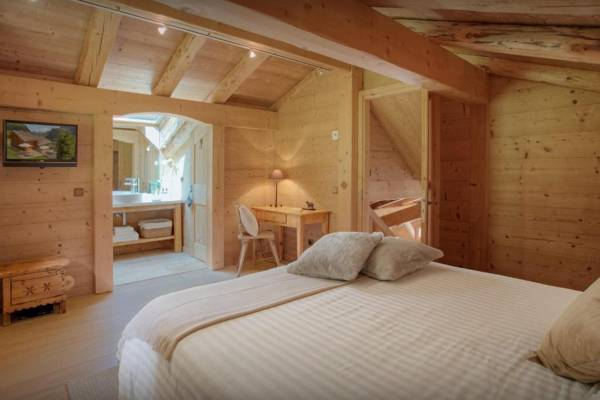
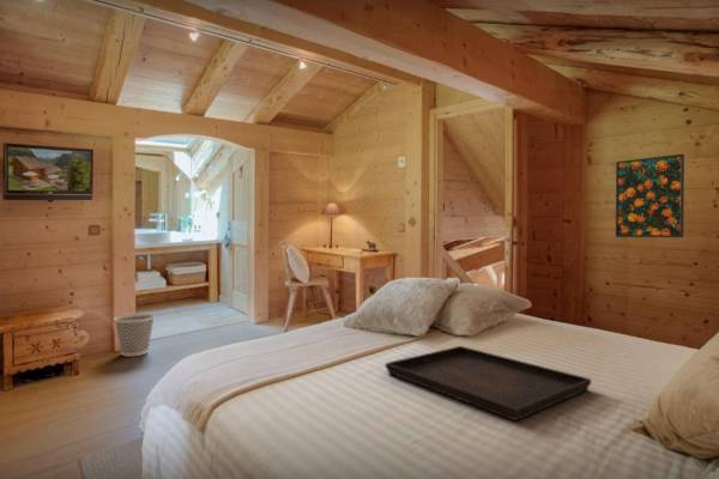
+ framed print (647, 198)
+ wastebasket (134, 334)
+ serving tray (482, 375)
